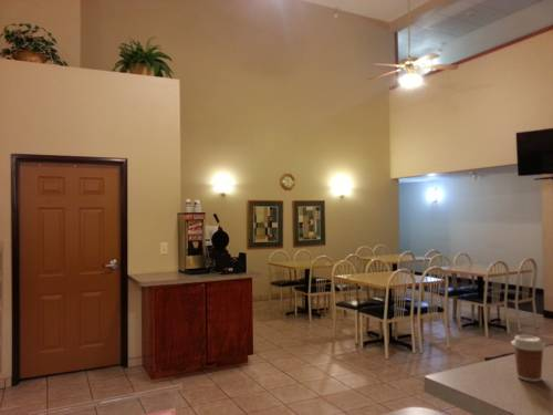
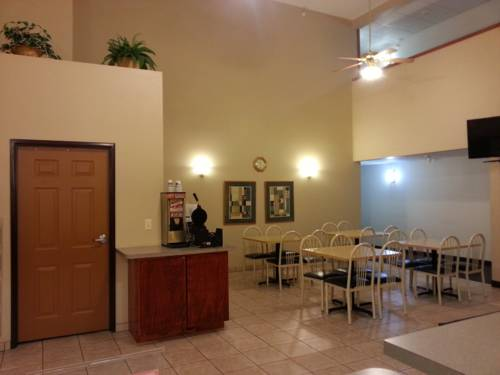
- coffee cup (528, 357)
